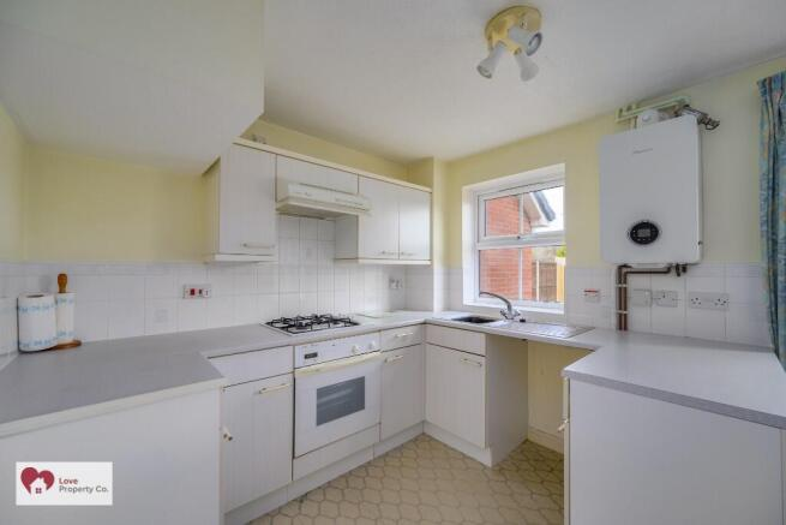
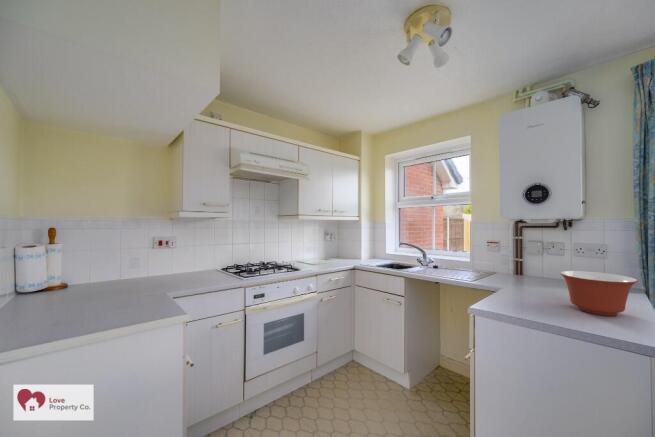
+ mixing bowl (596, 293)
